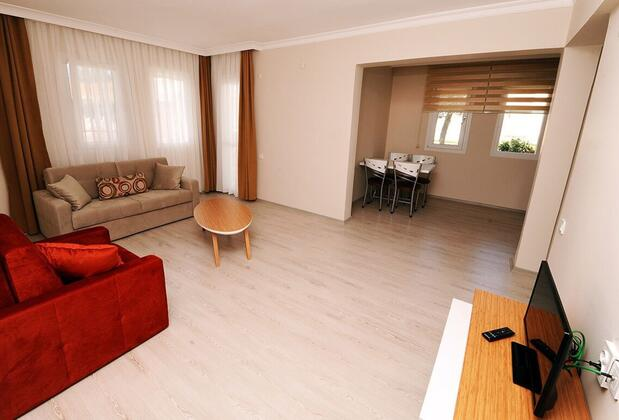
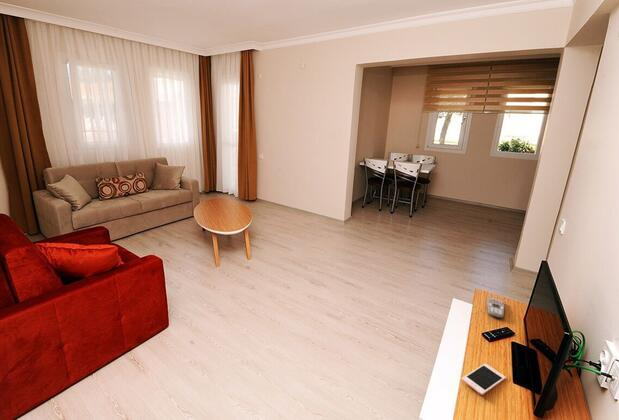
+ cell phone (483, 378)
+ remote control (495, 307)
